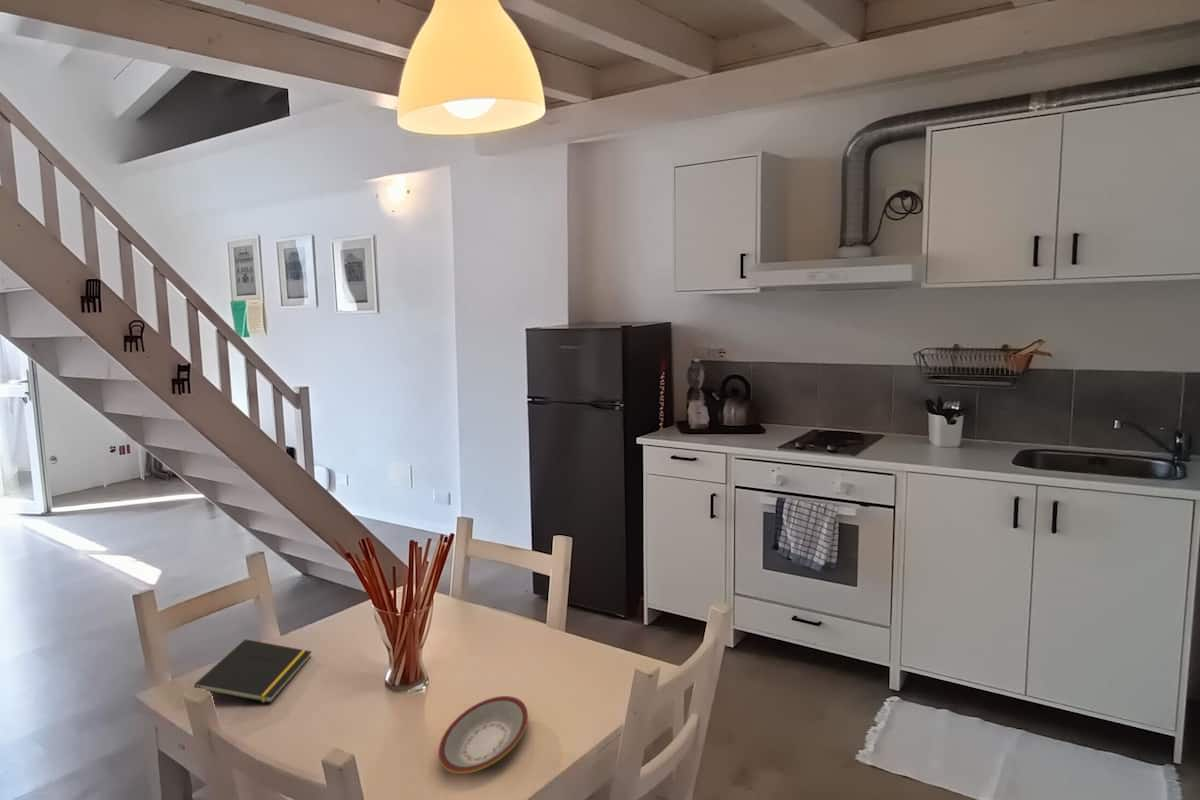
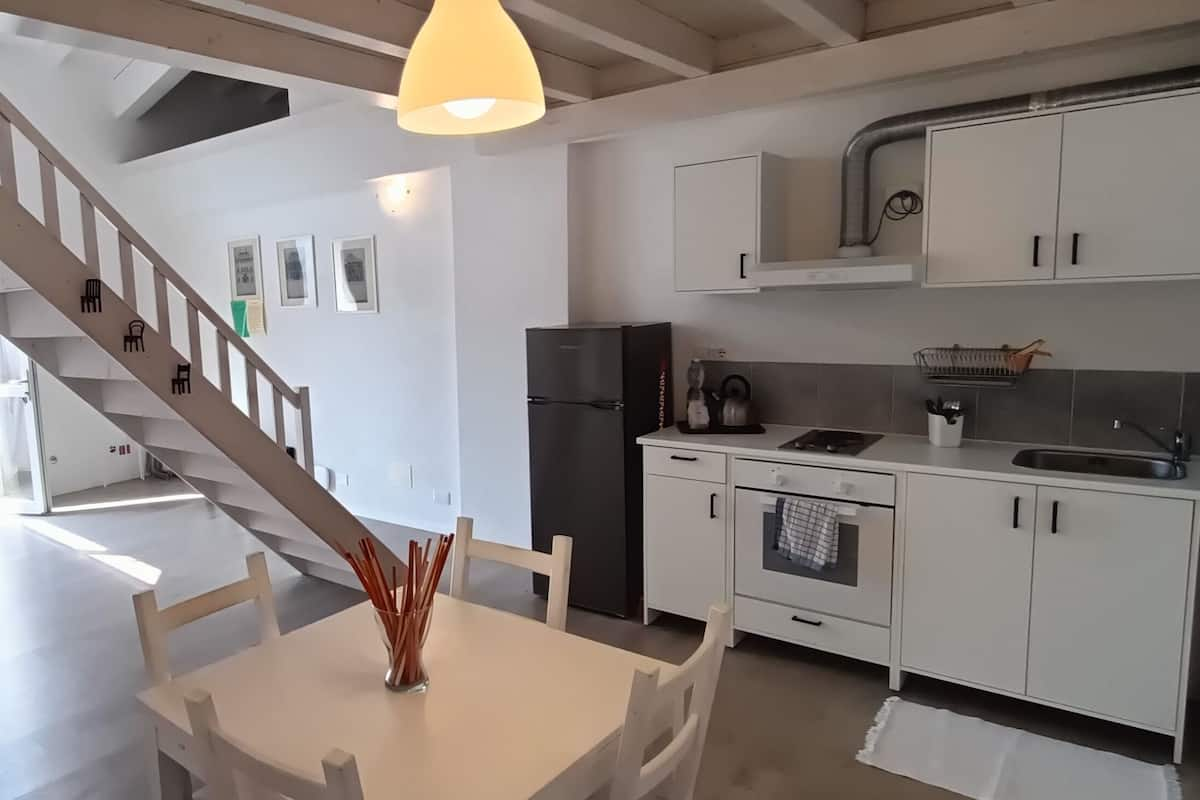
- notepad (256, 669)
- plate (485, 736)
